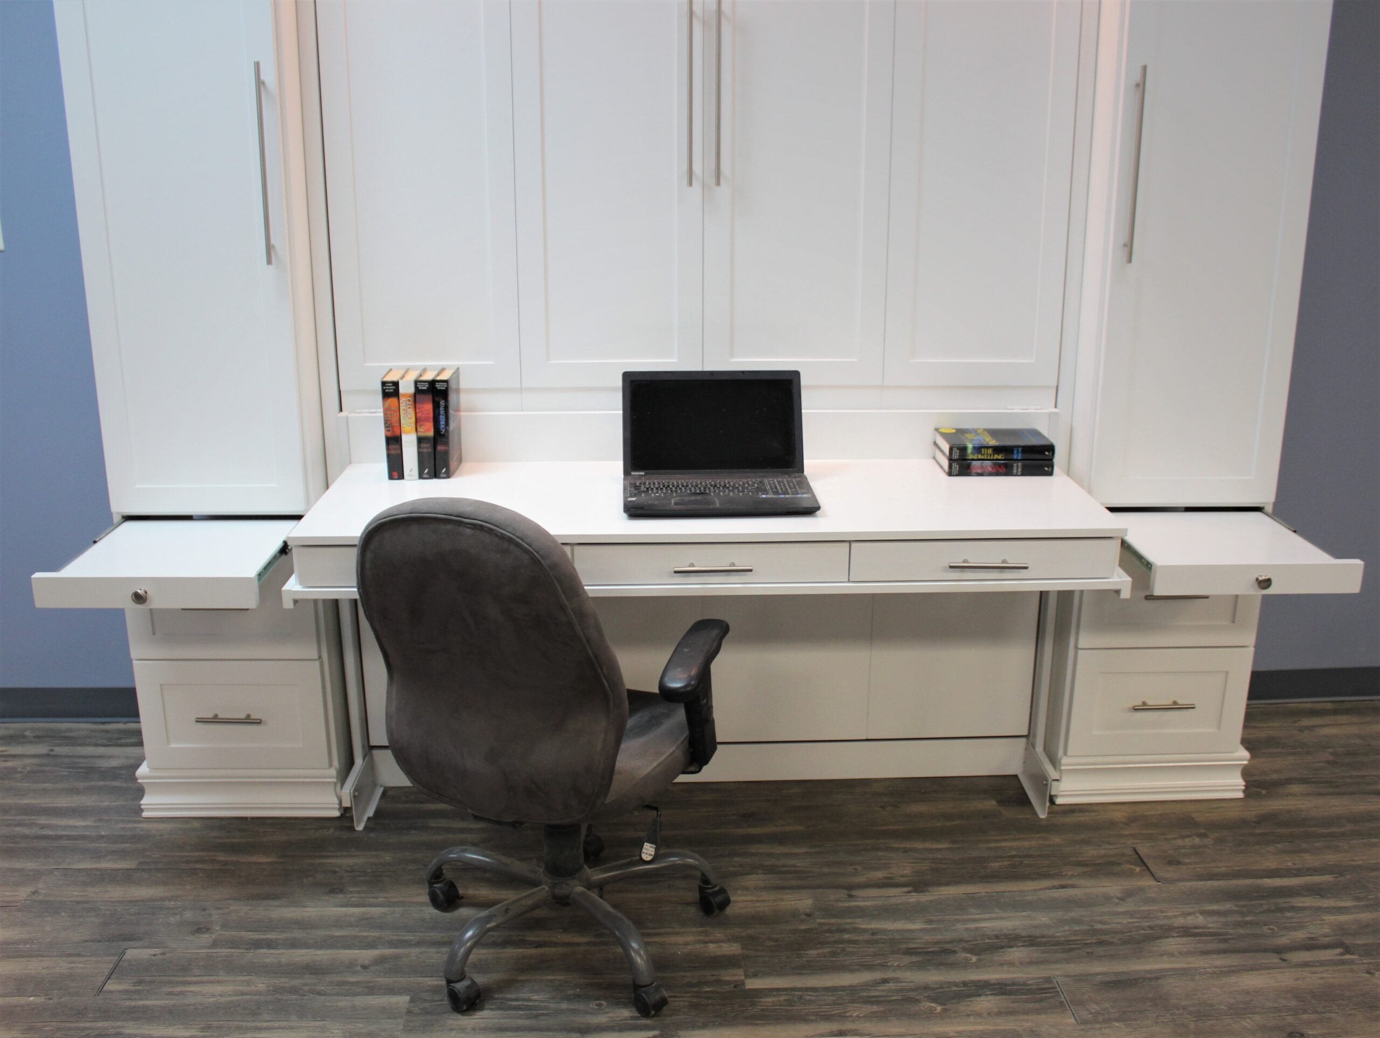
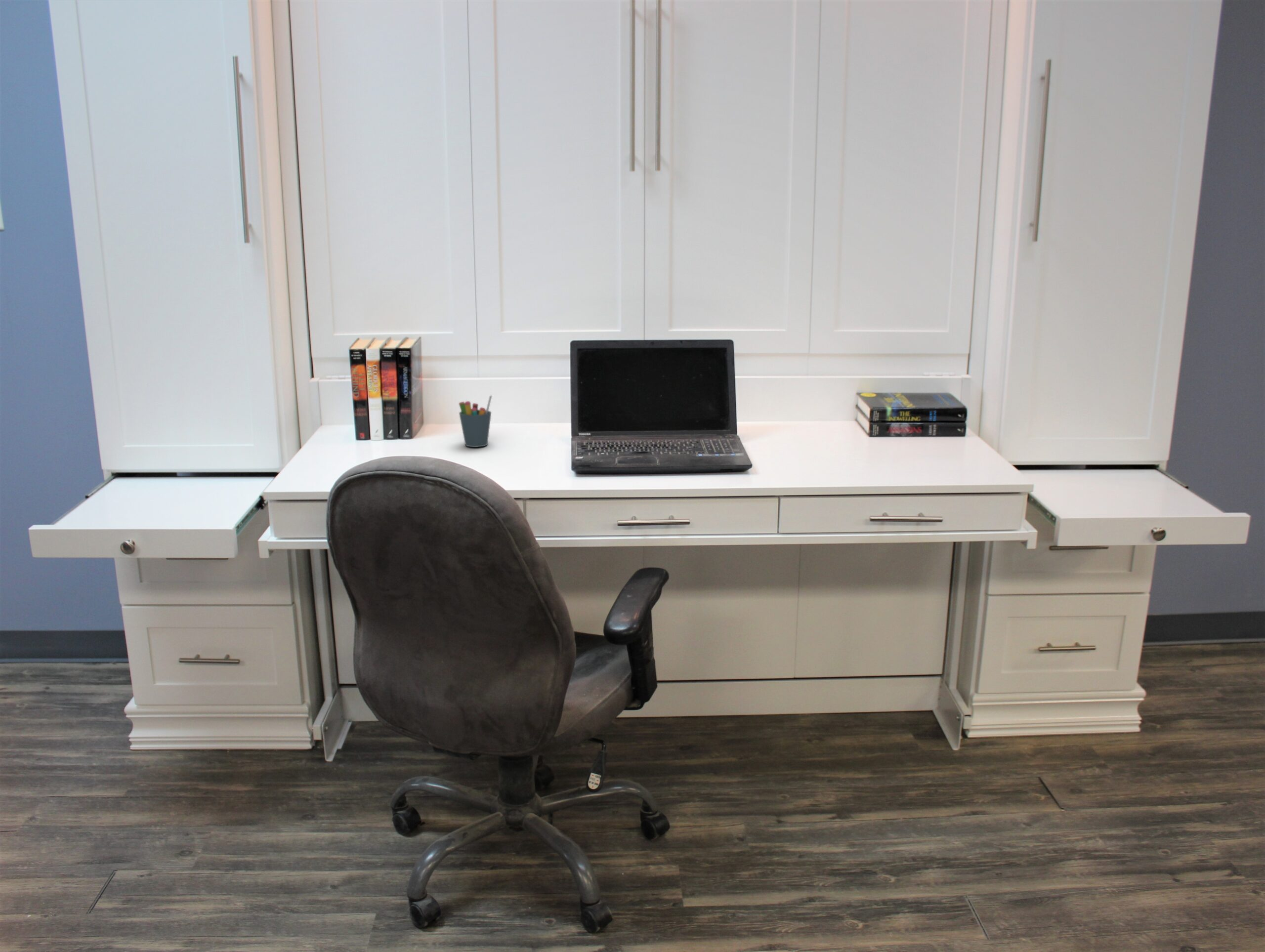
+ pen holder (475, 420)
